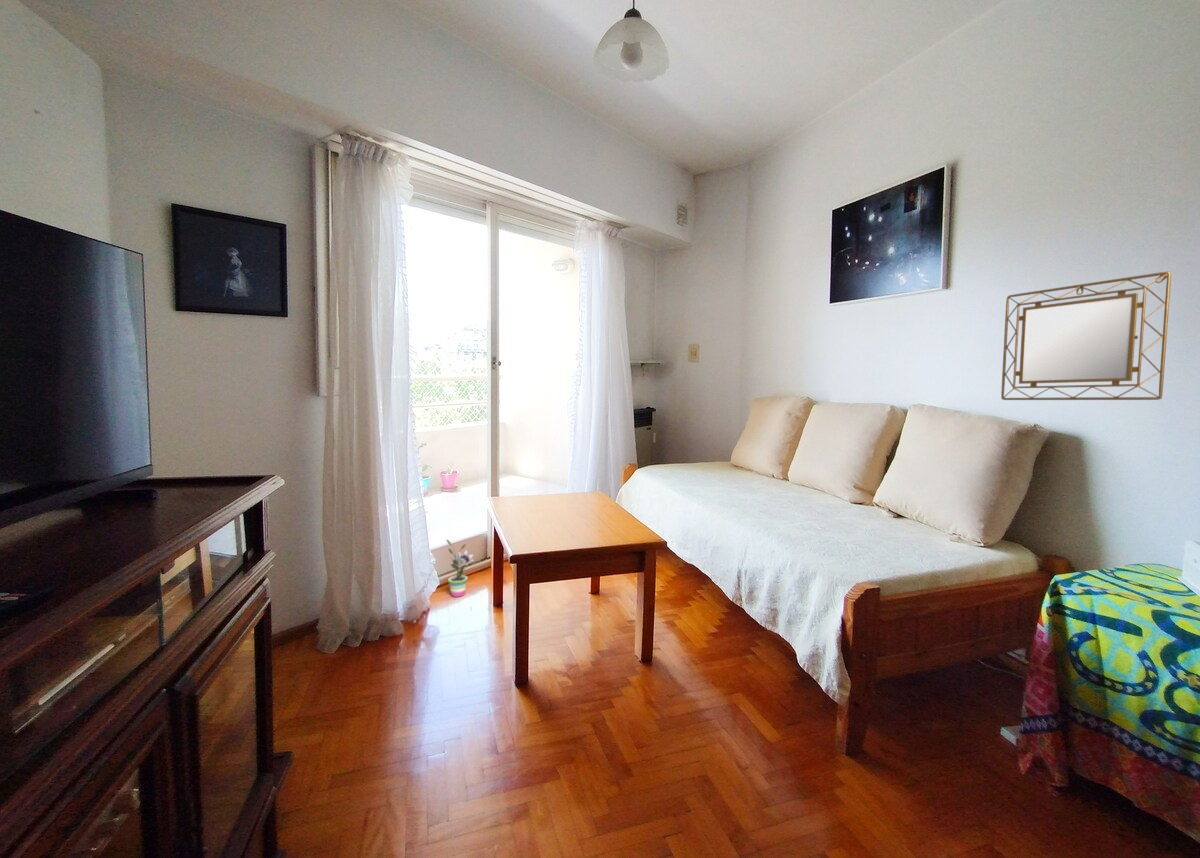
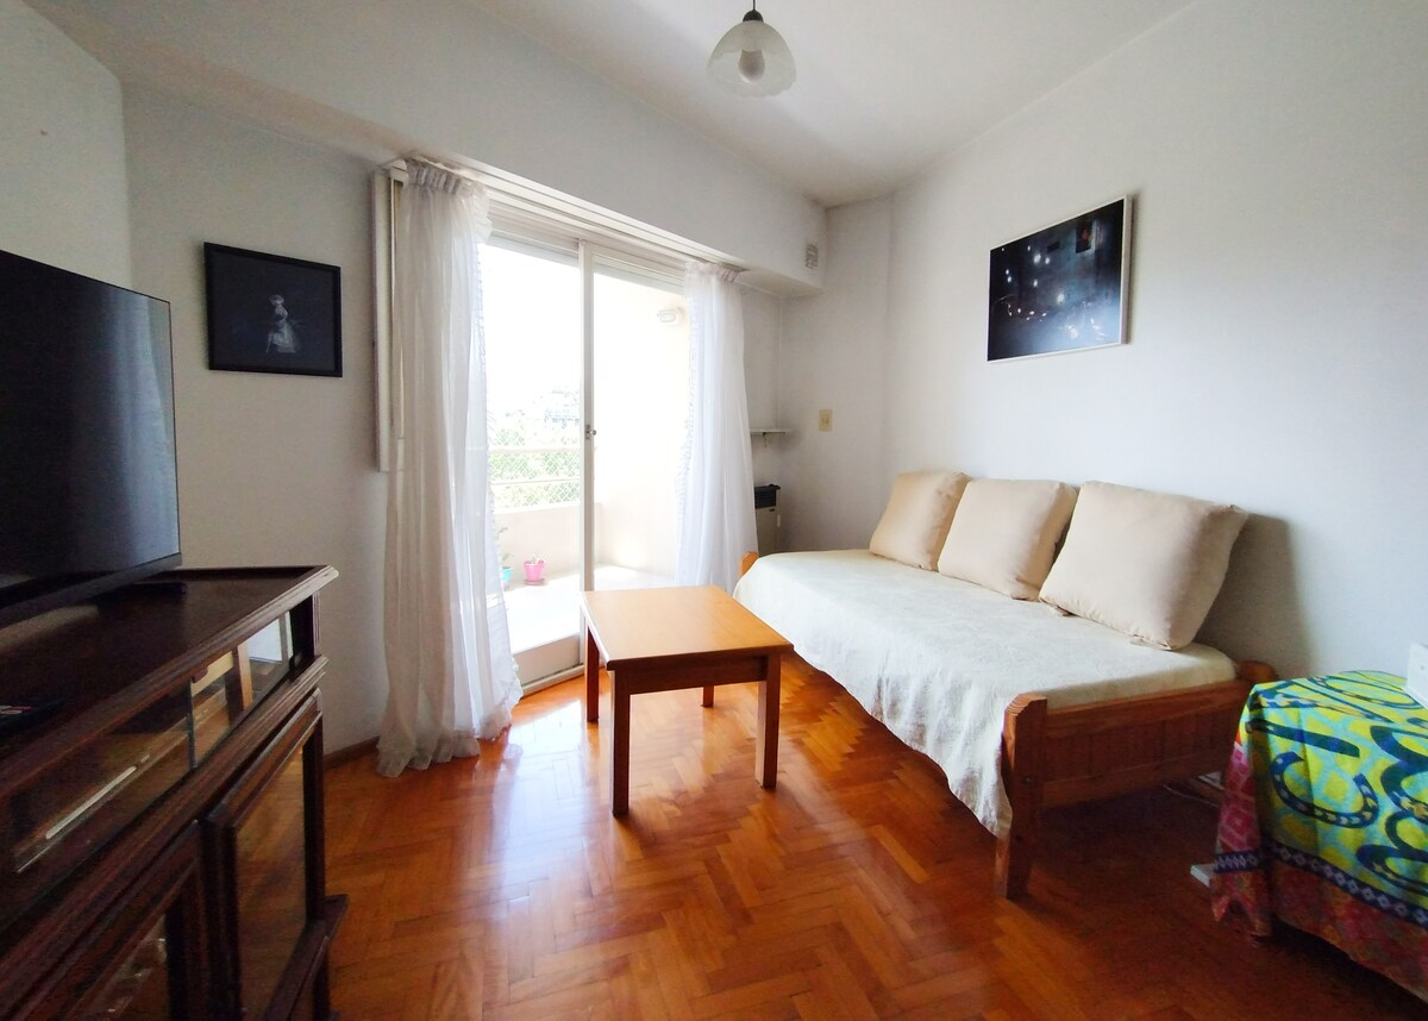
- potted plant (460, 564)
- home mirror (1075, 342)
